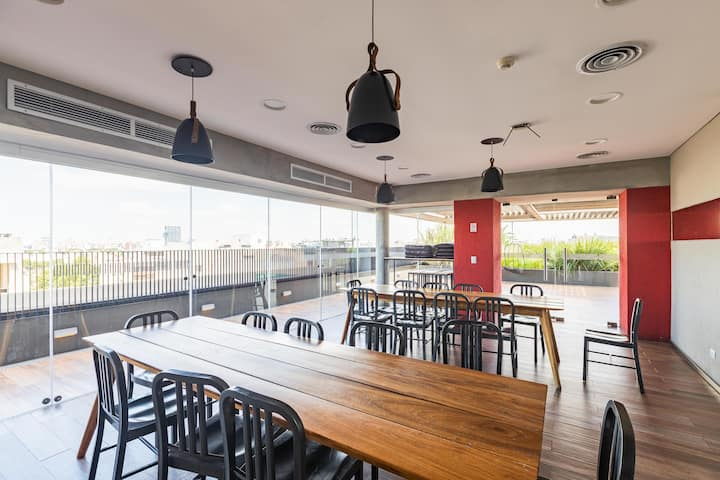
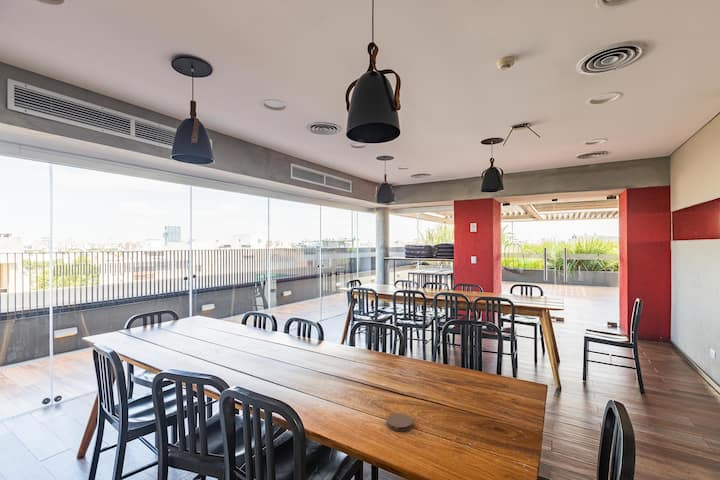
+ coaster (399, 421)
